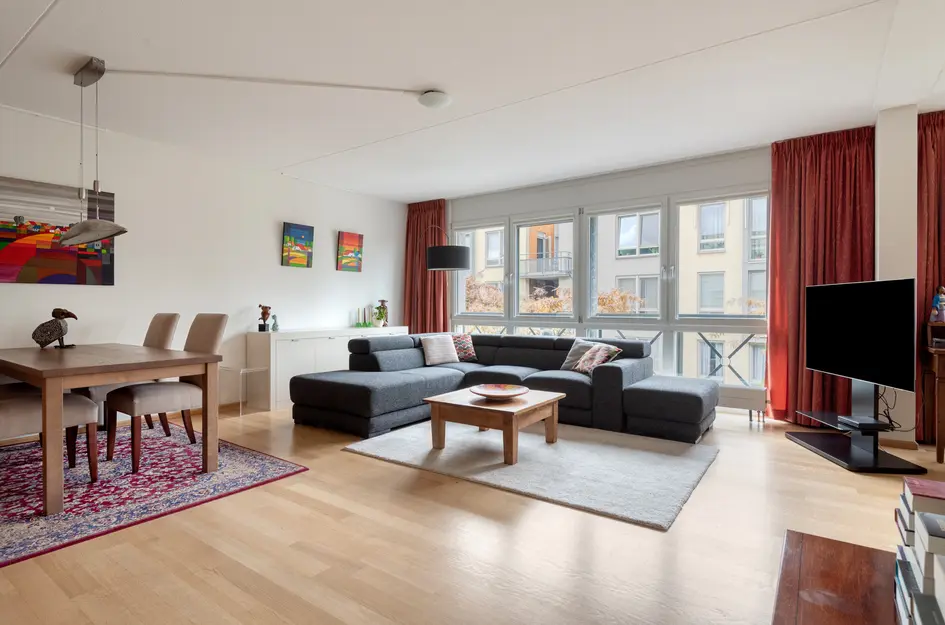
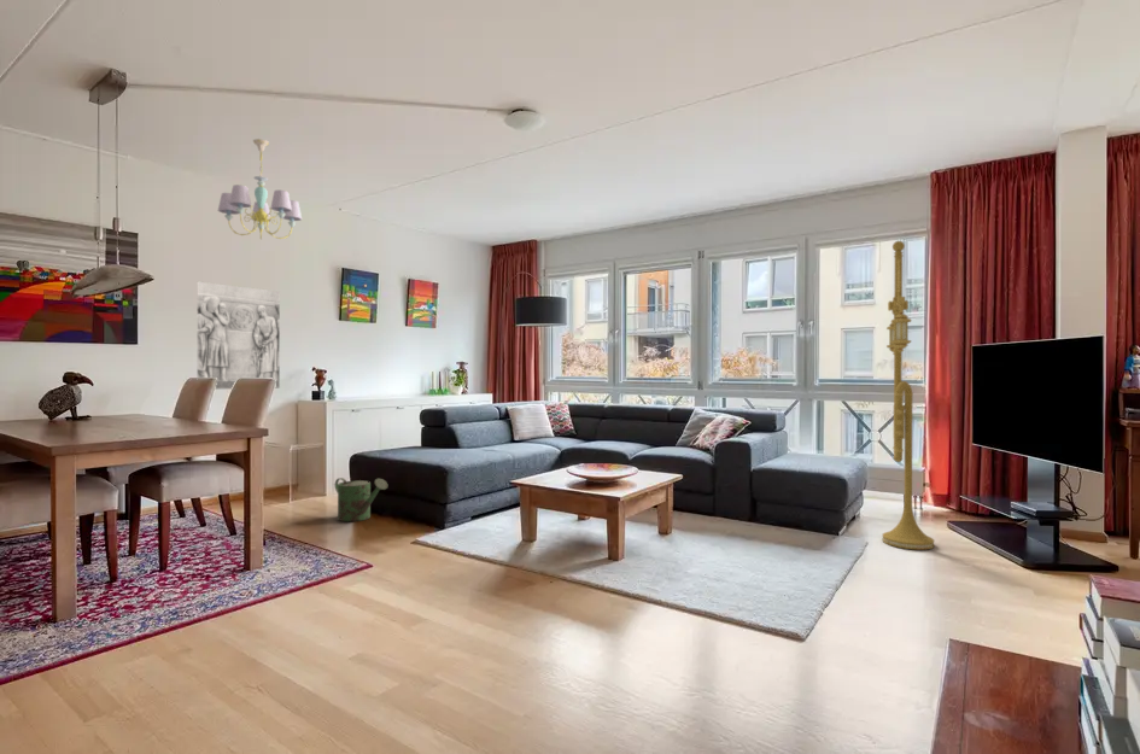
+ watering can (359, 497)
+ chandelier (261, 189)
+ wall relief (238, 338)
+ floor lamp (908, 391)
